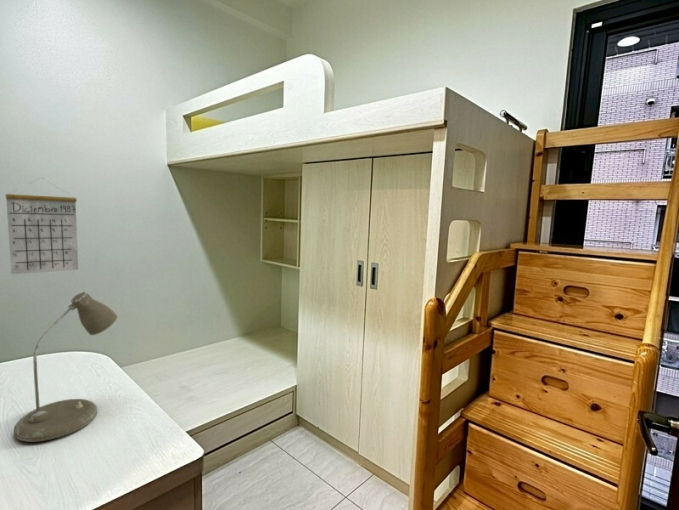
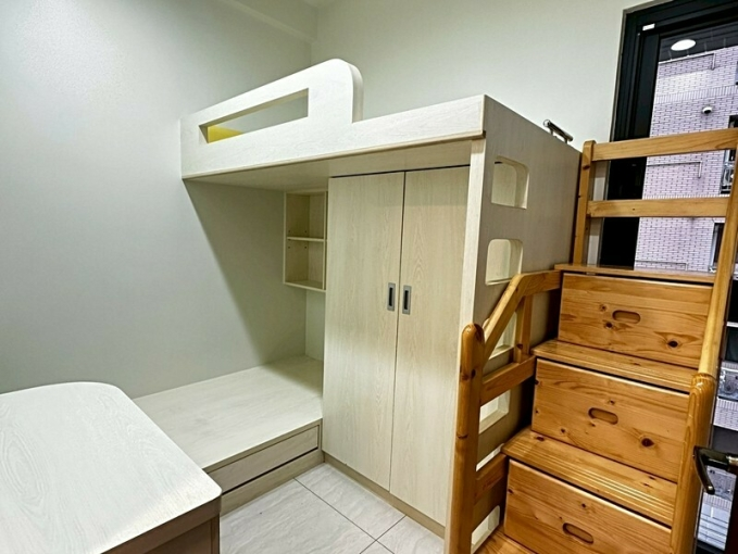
- desk lamp (38, 347)
- calendar (44, 225)
